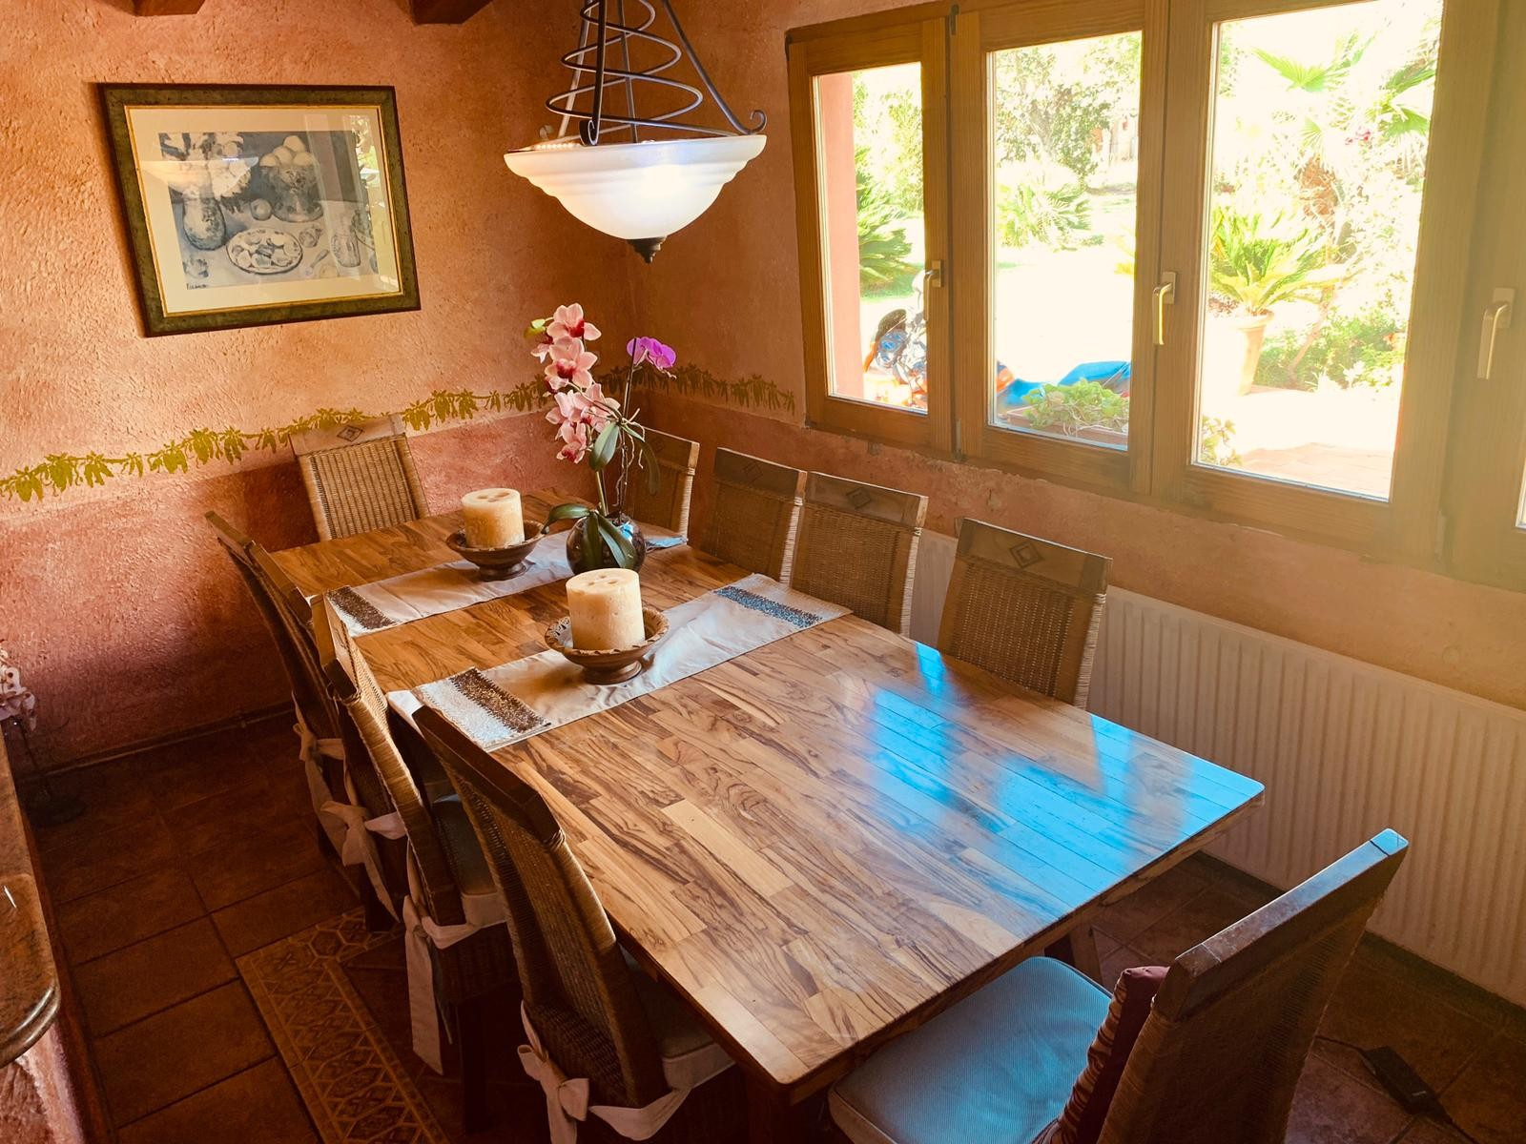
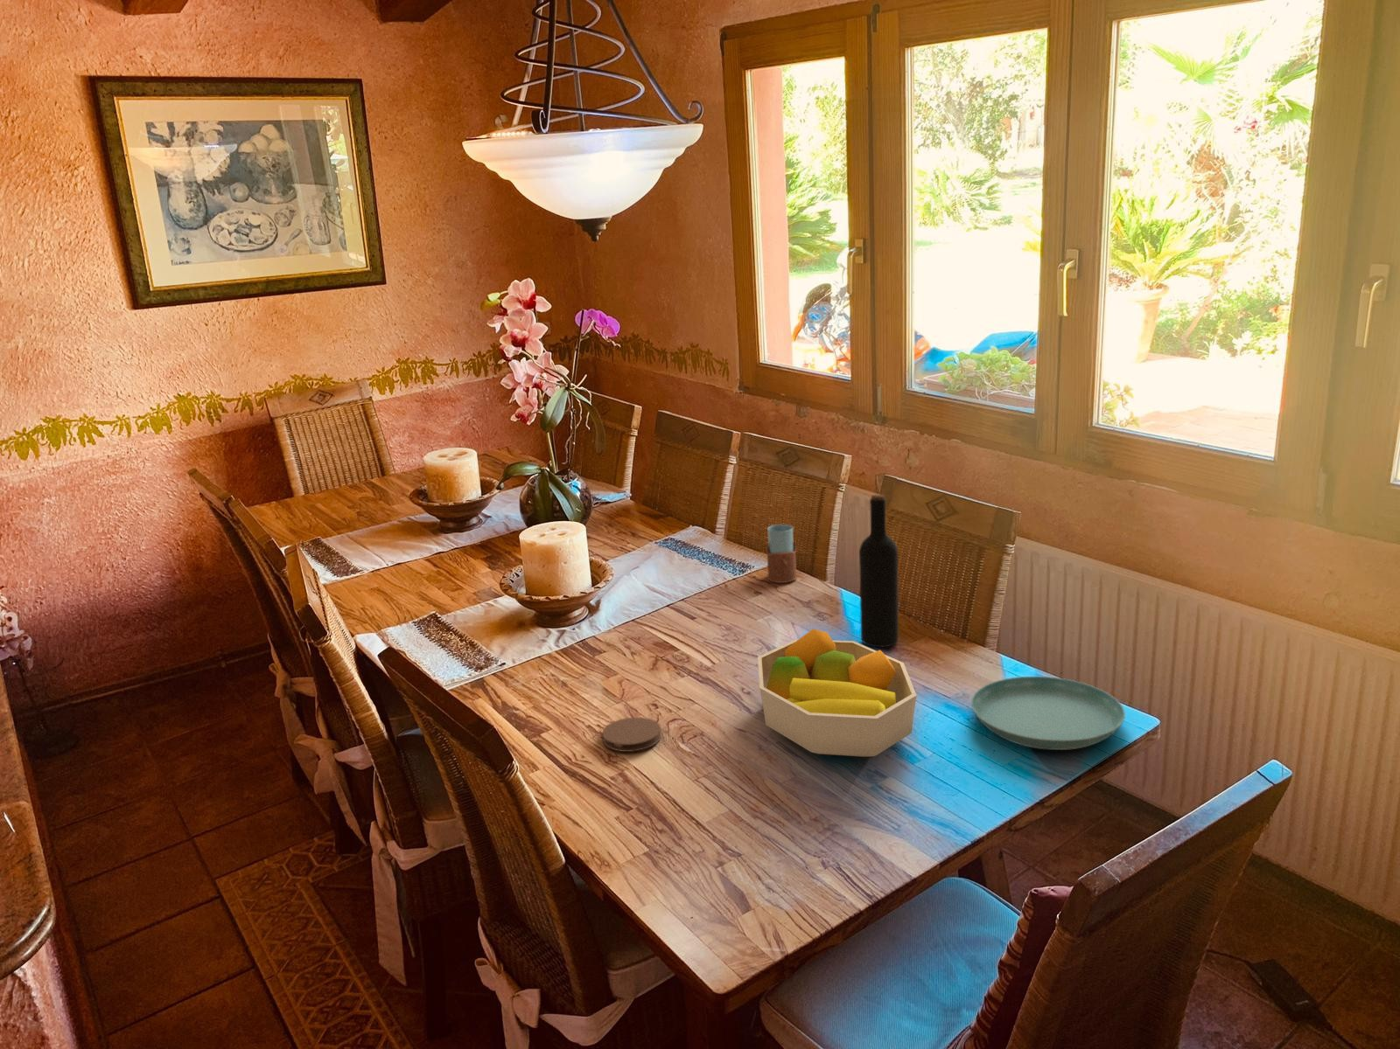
+ drinking glass (783, 555)
+ coaster (632, 734)
+ wine bottle (879, 570)
+ fruit bowl (833, 688)
+ saucer (1046, 714)
